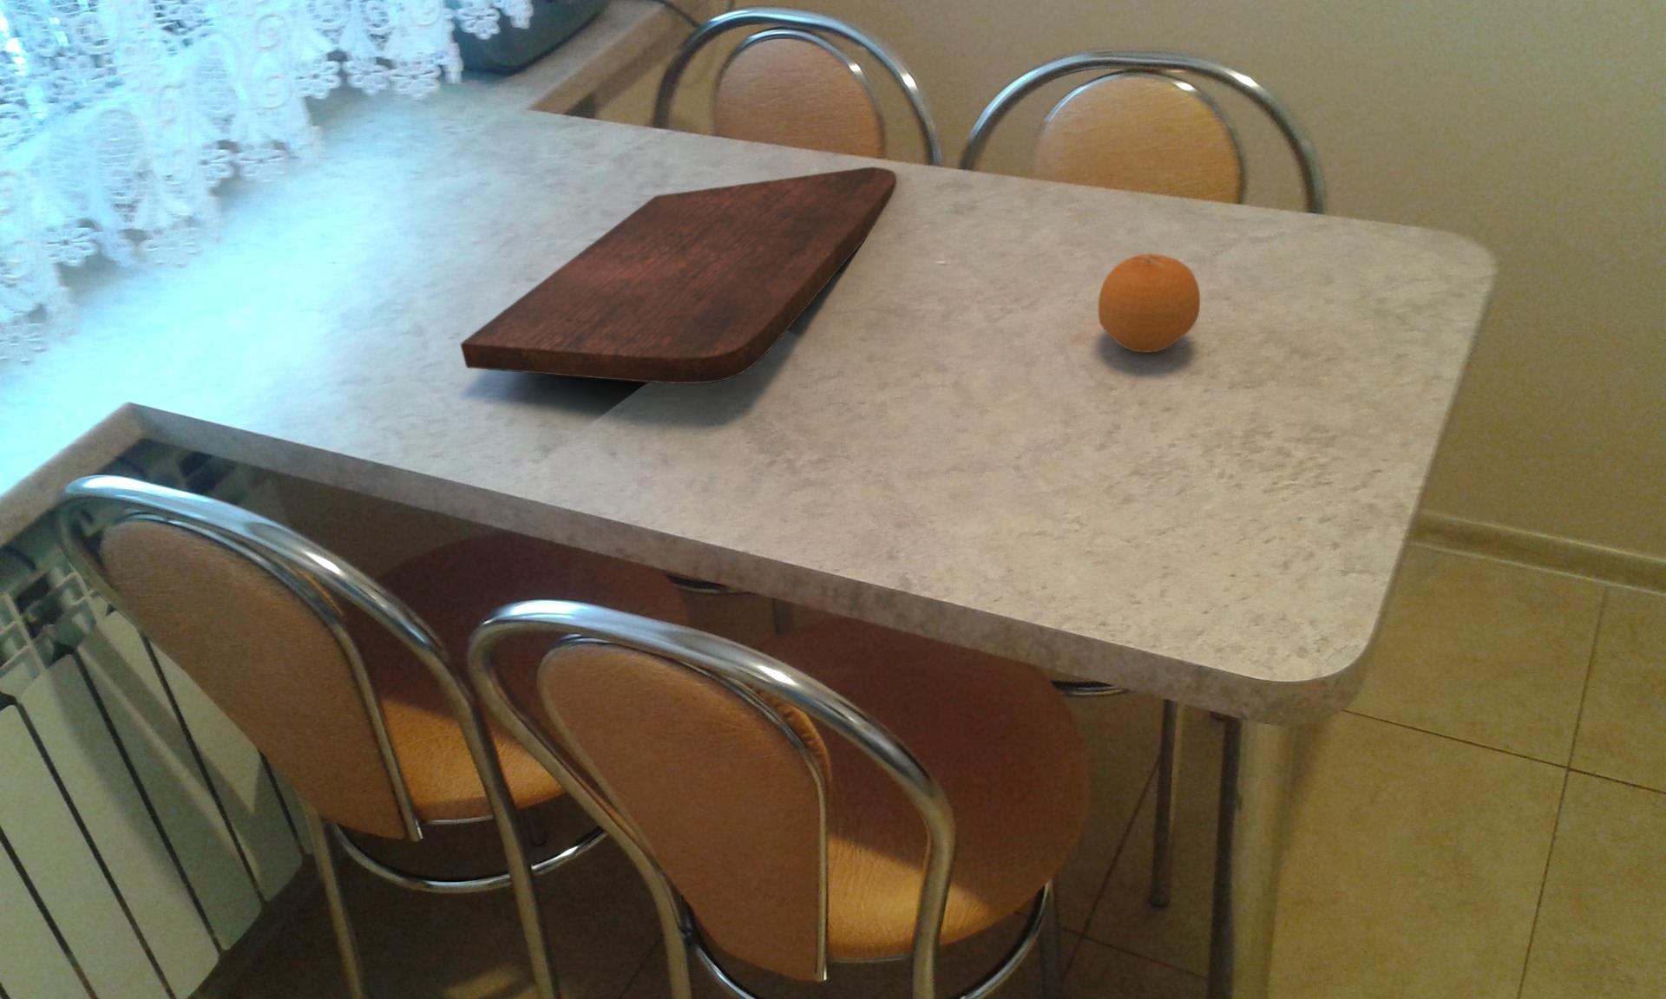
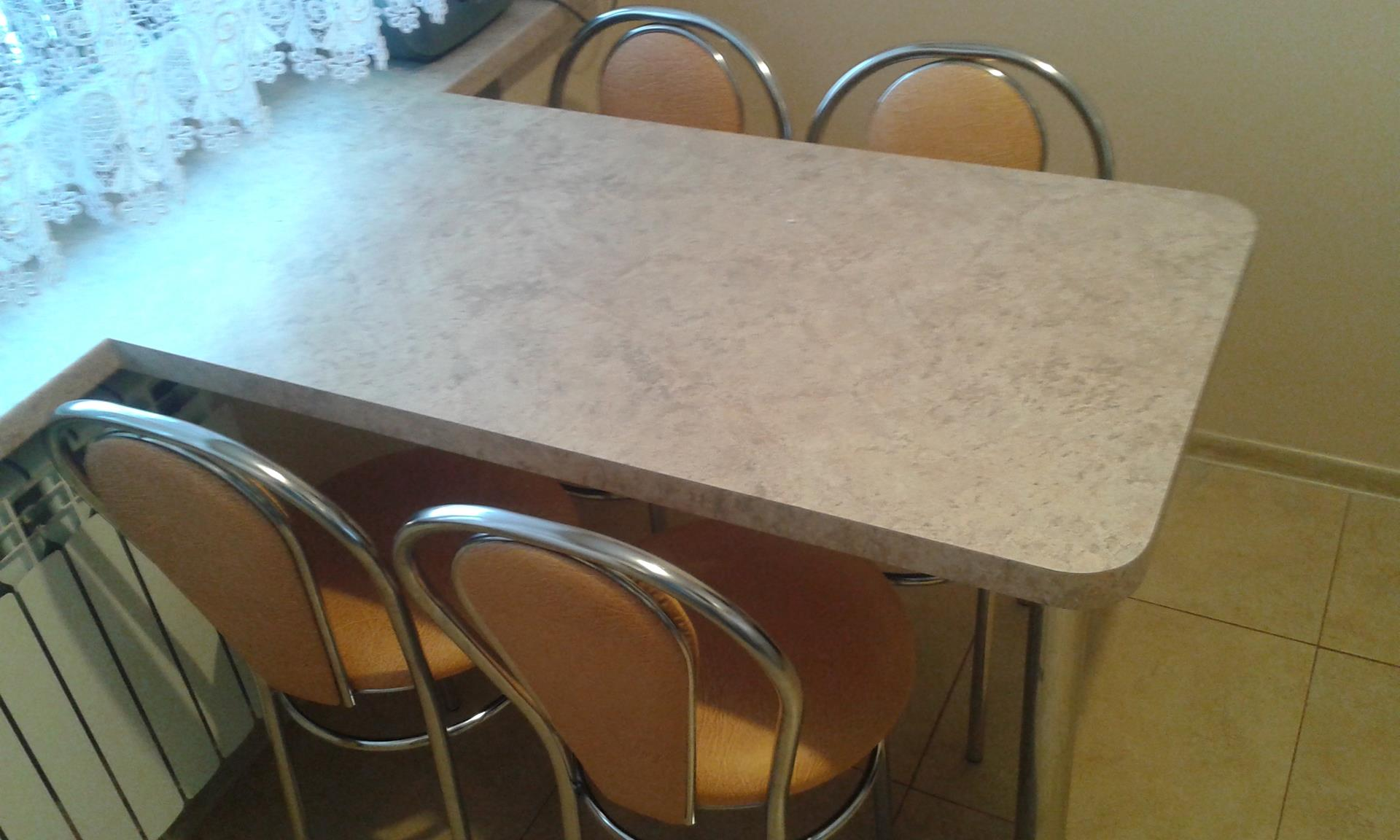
- fruit (1148, 303)
- cutting board (714, 255)
